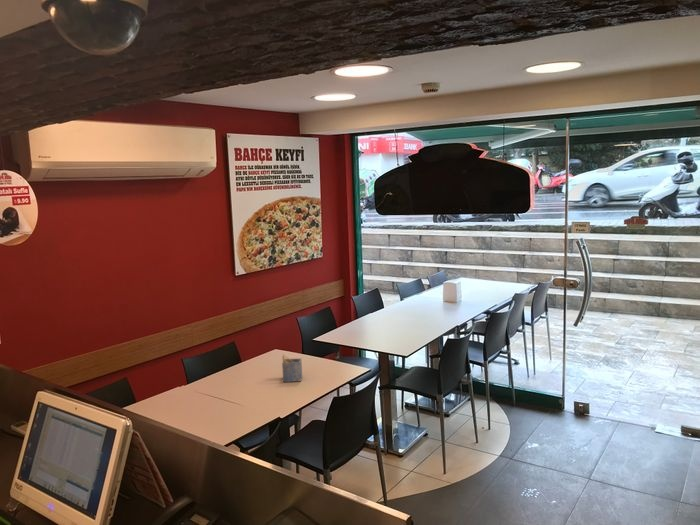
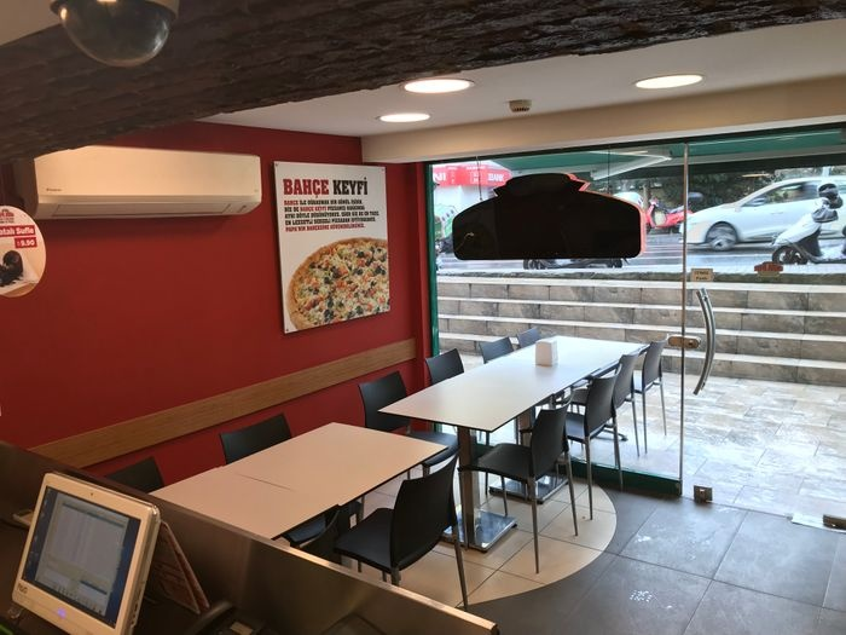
- napkin holder (291, 366)
